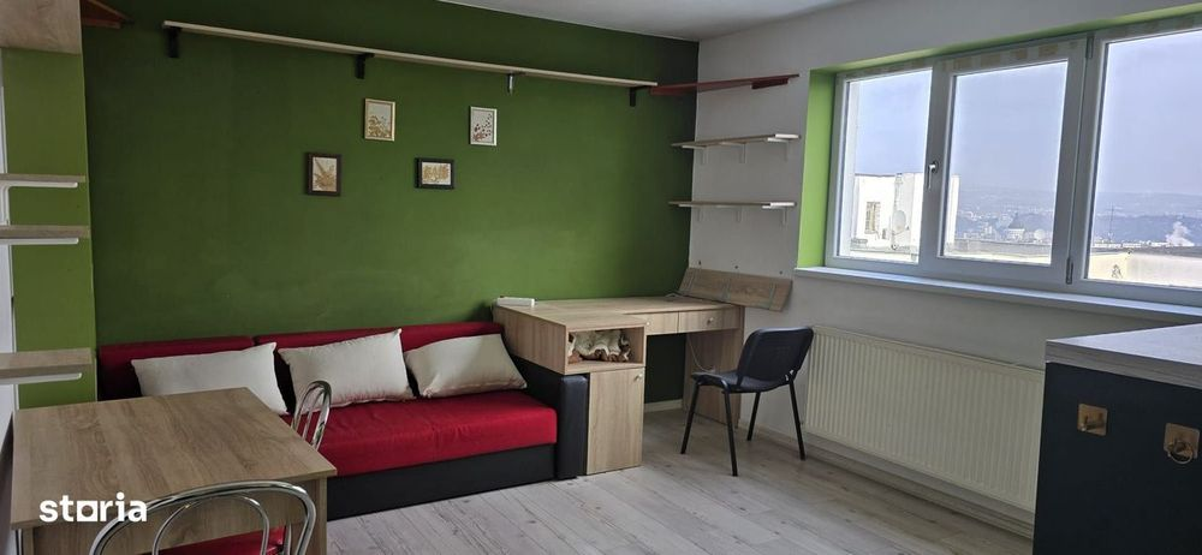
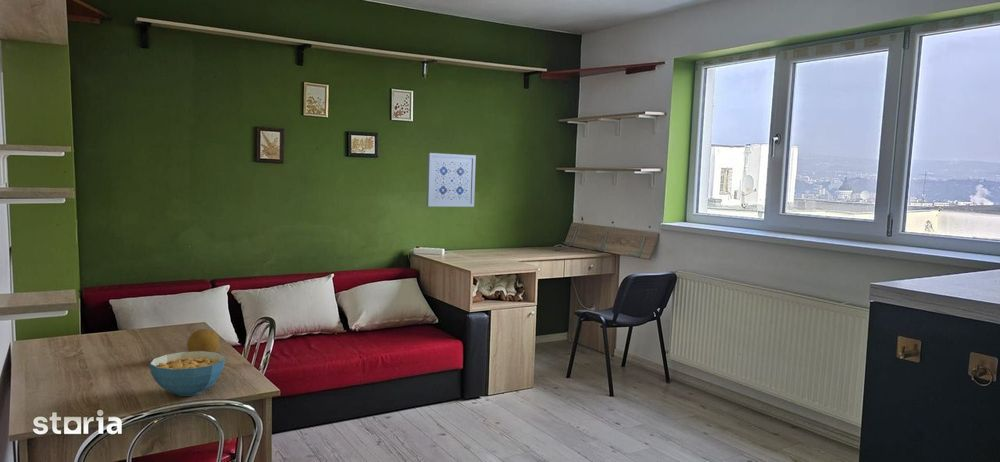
+ wall art (451, 180)
+ cereal bowl (188, 376)
+ fruit (203, 343)
